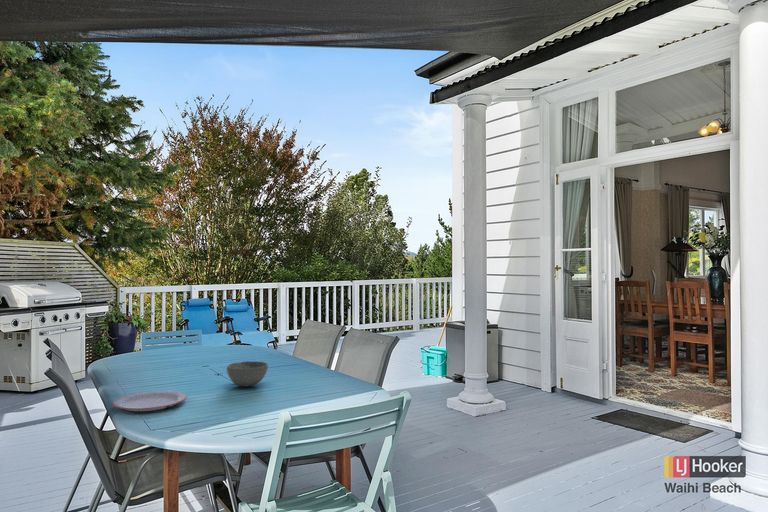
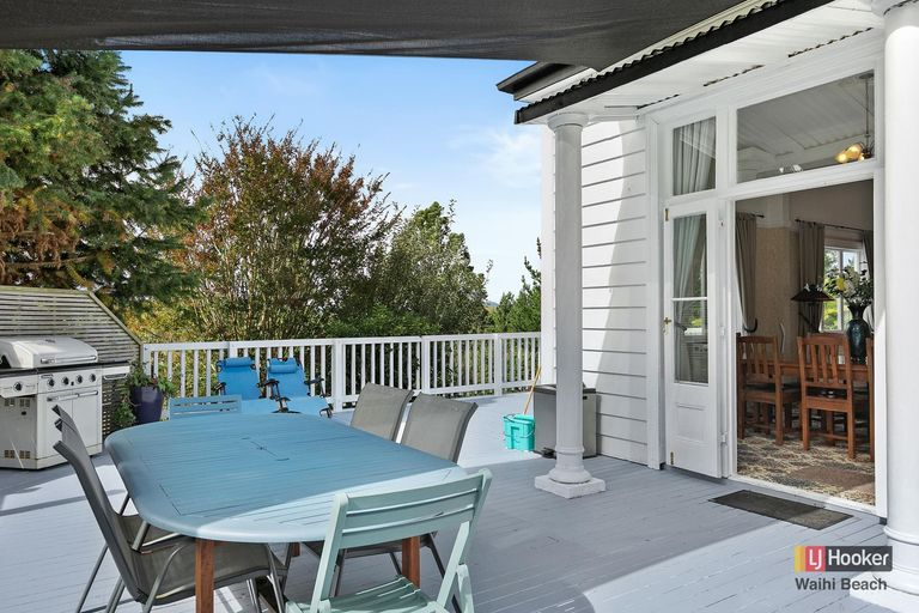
- plate (150, 401)
- bowl (247, 375)
